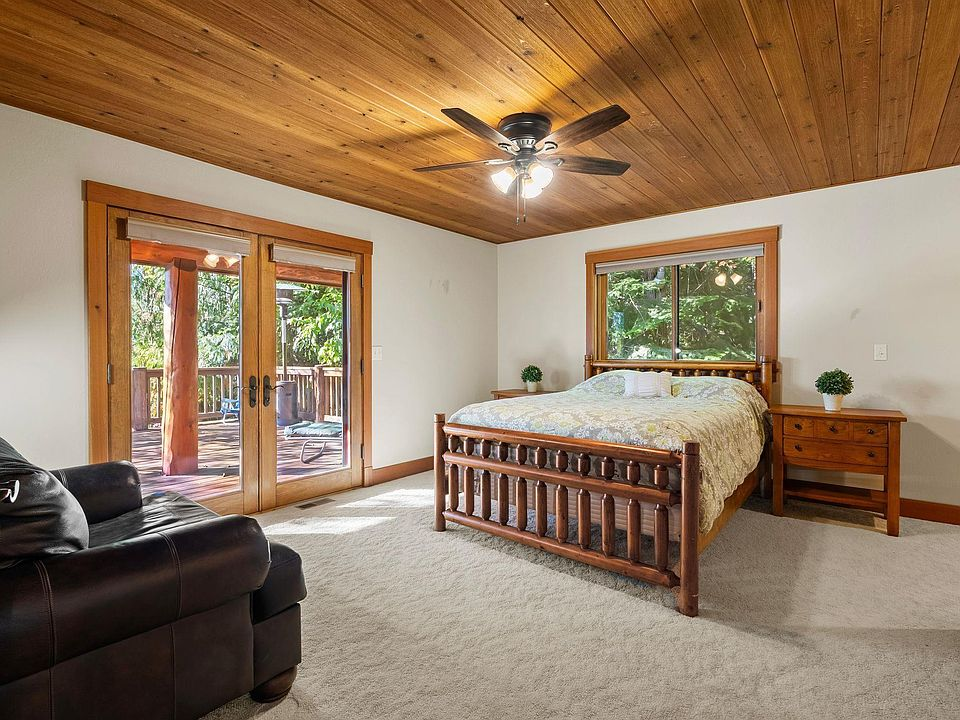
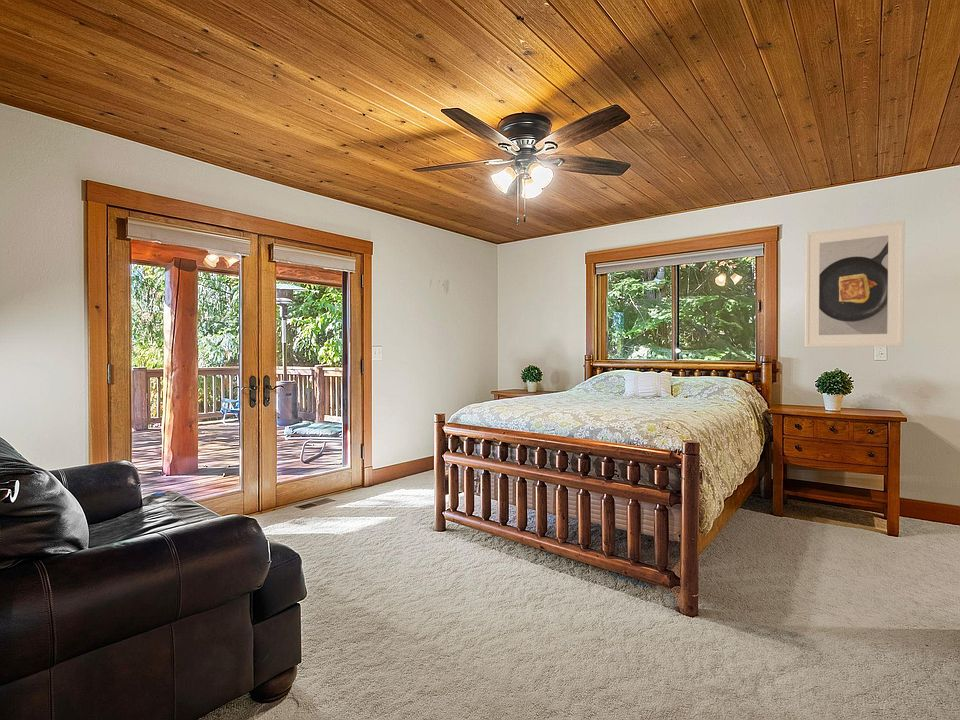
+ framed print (852, 287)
